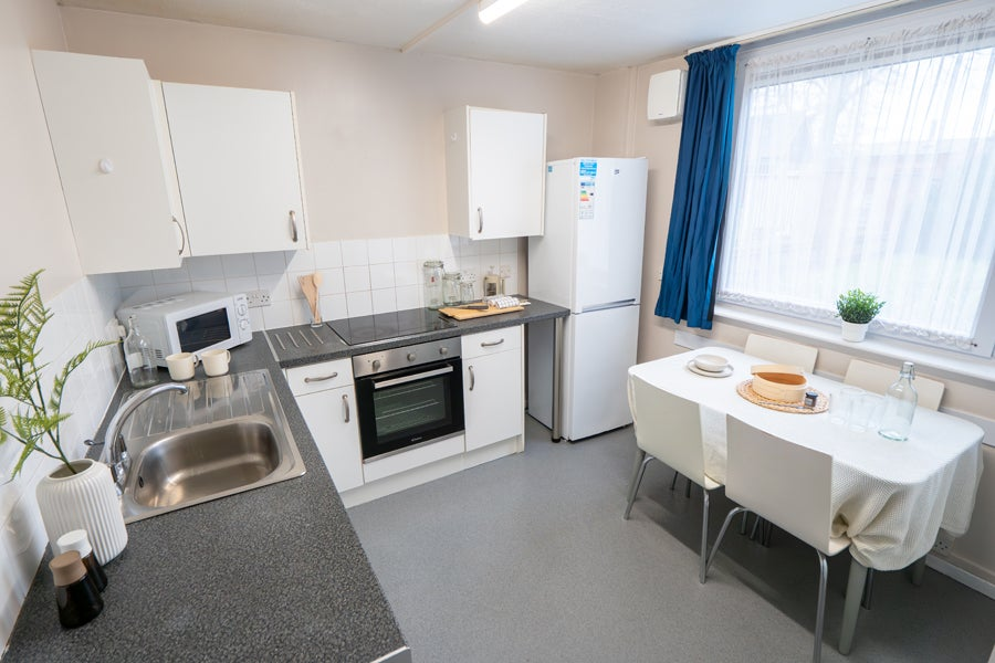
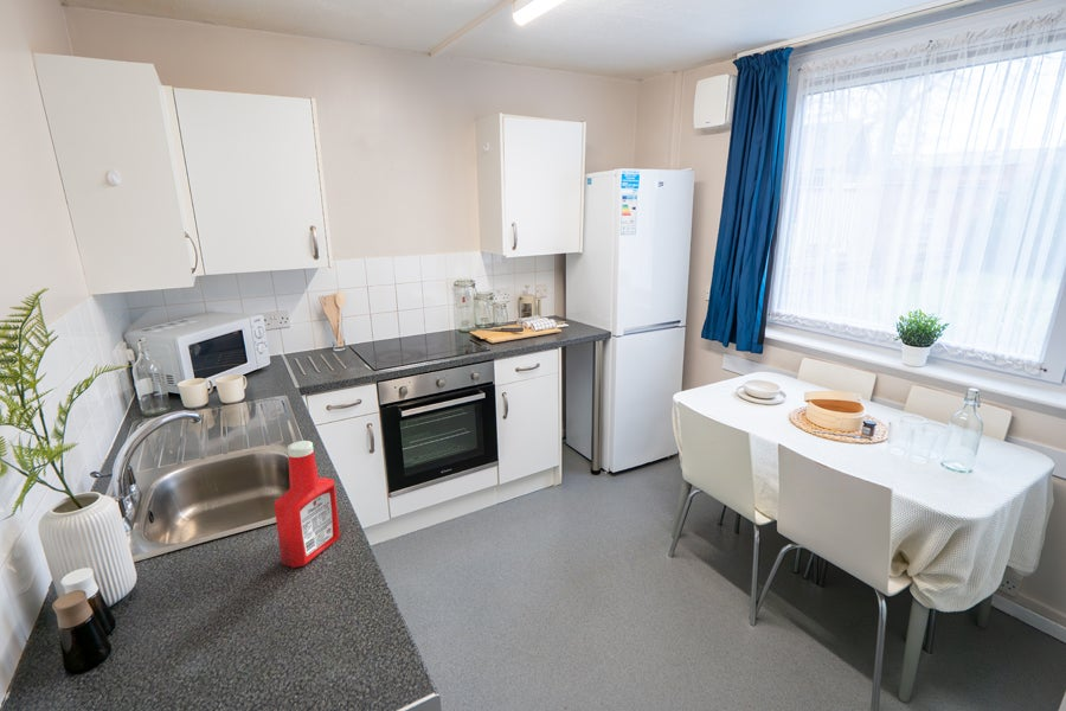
+ soap bottle (306, 498)
